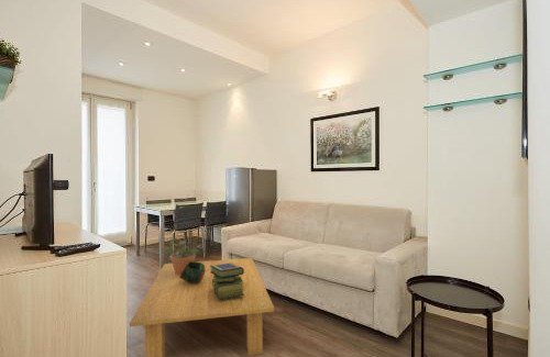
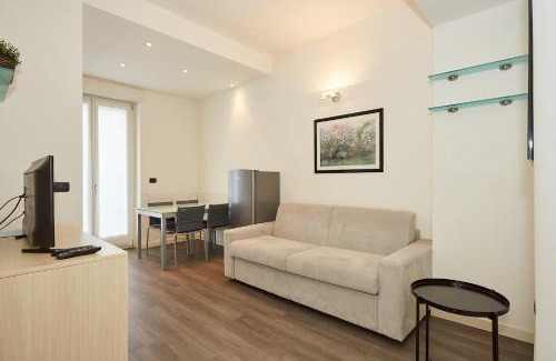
- coffee table (208, 301)
- decorative bowl (191, 272)
- potted plant (186, 254)
- stack of books (226, 278)
